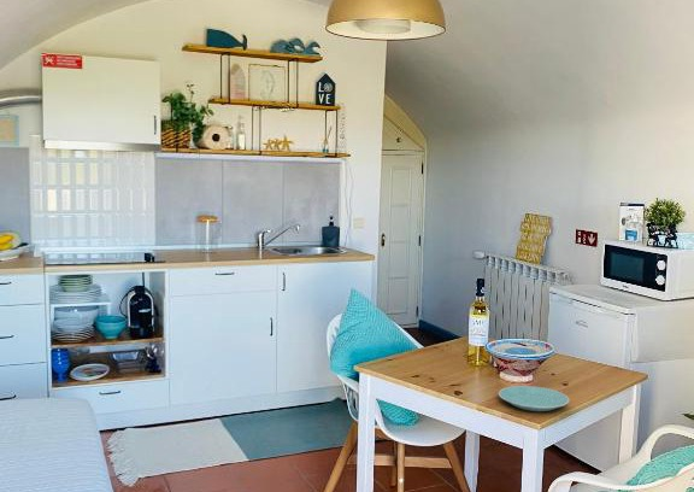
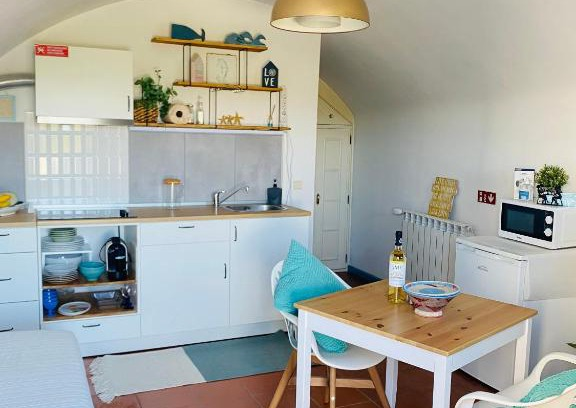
- plate (533, 399)
